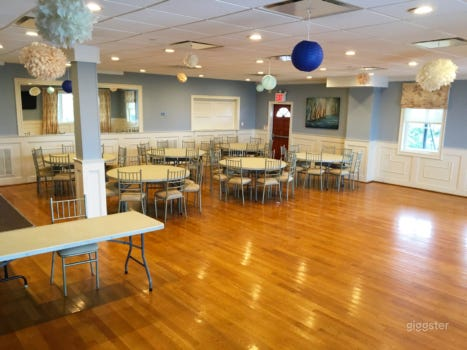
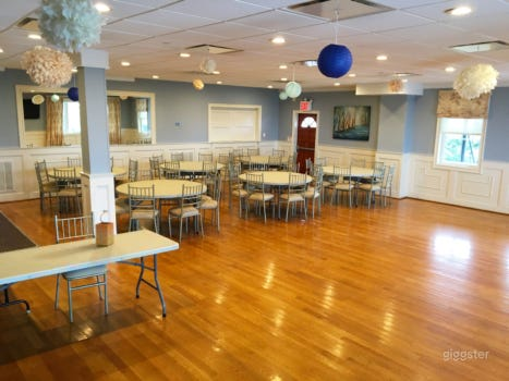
+ potted plant (105, 226)
